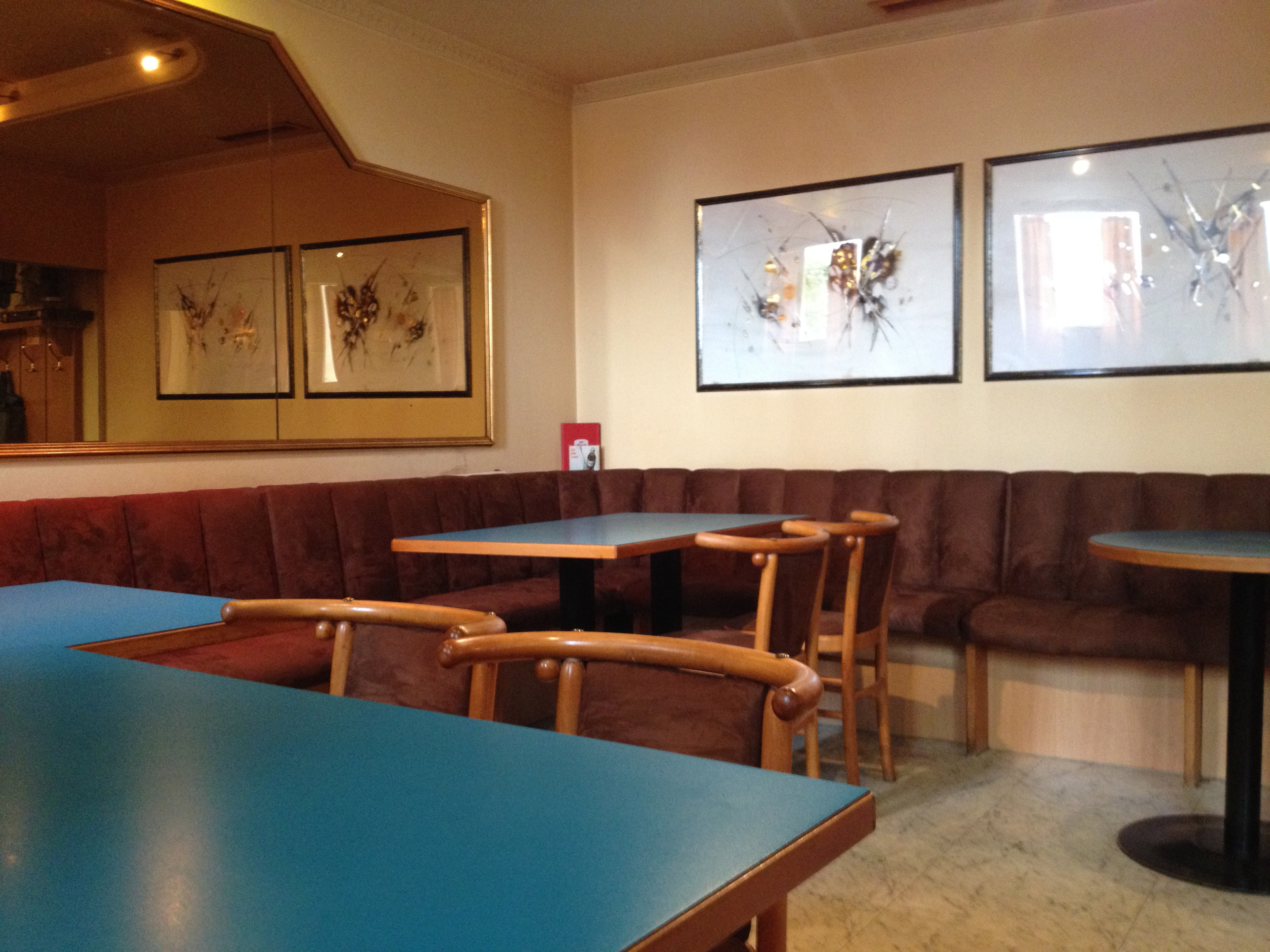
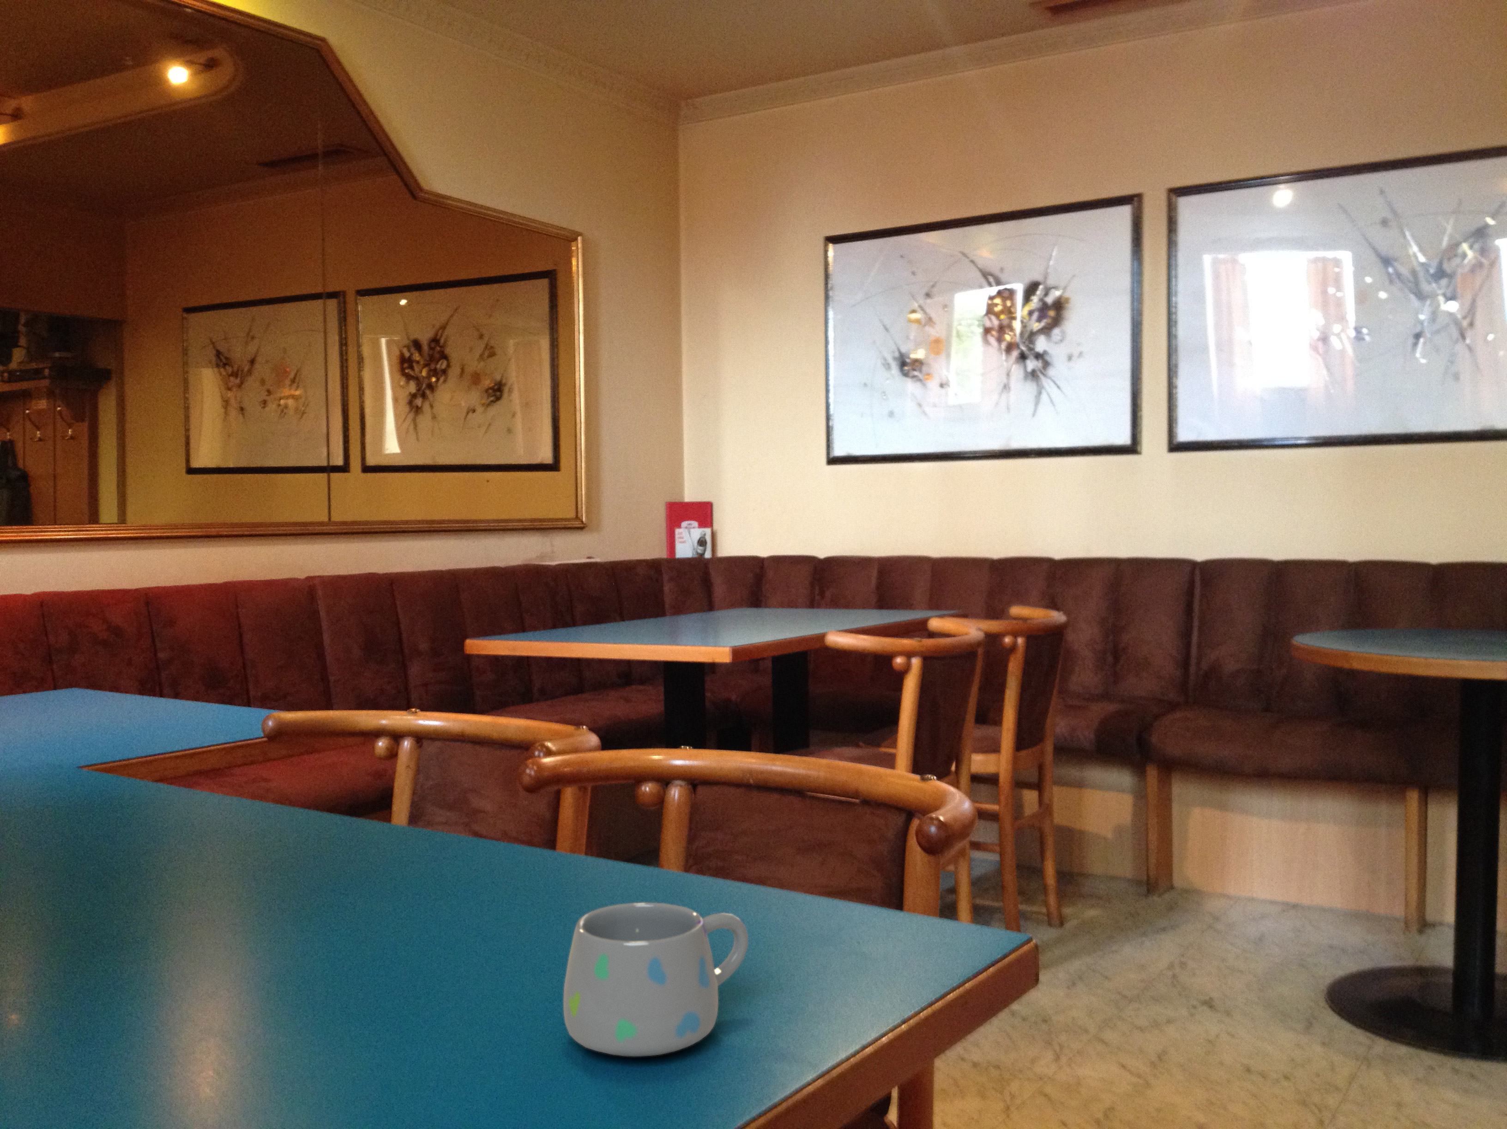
+ mug (663, 974)
